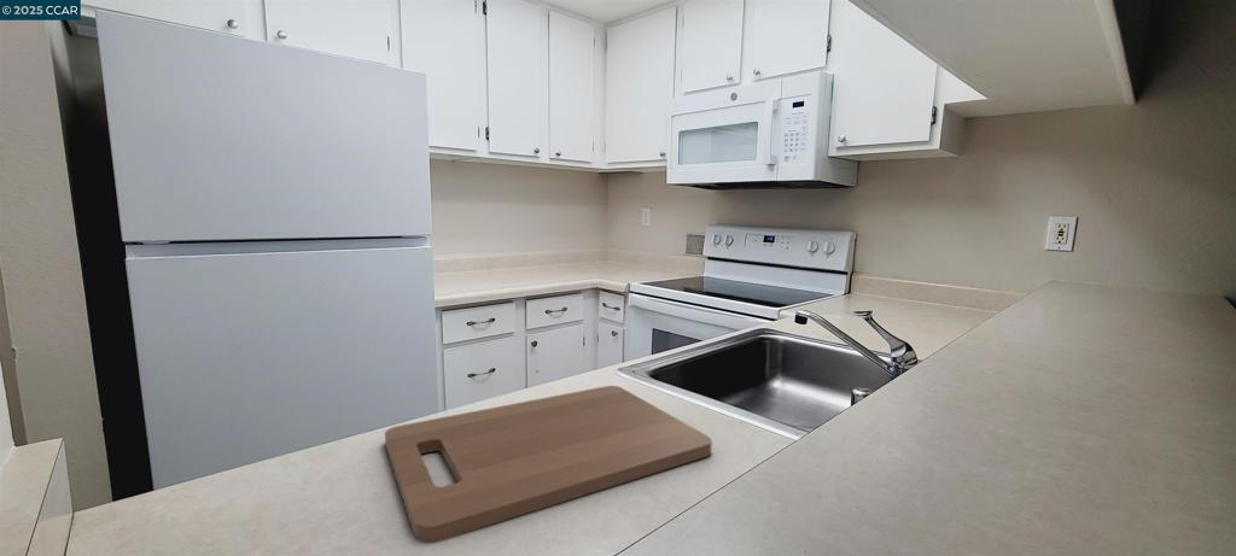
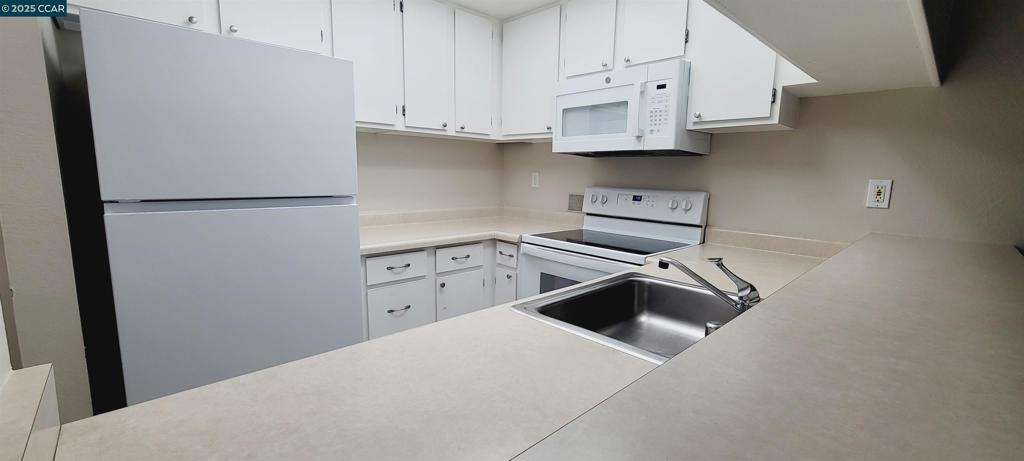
- cutting board (547, 440)
